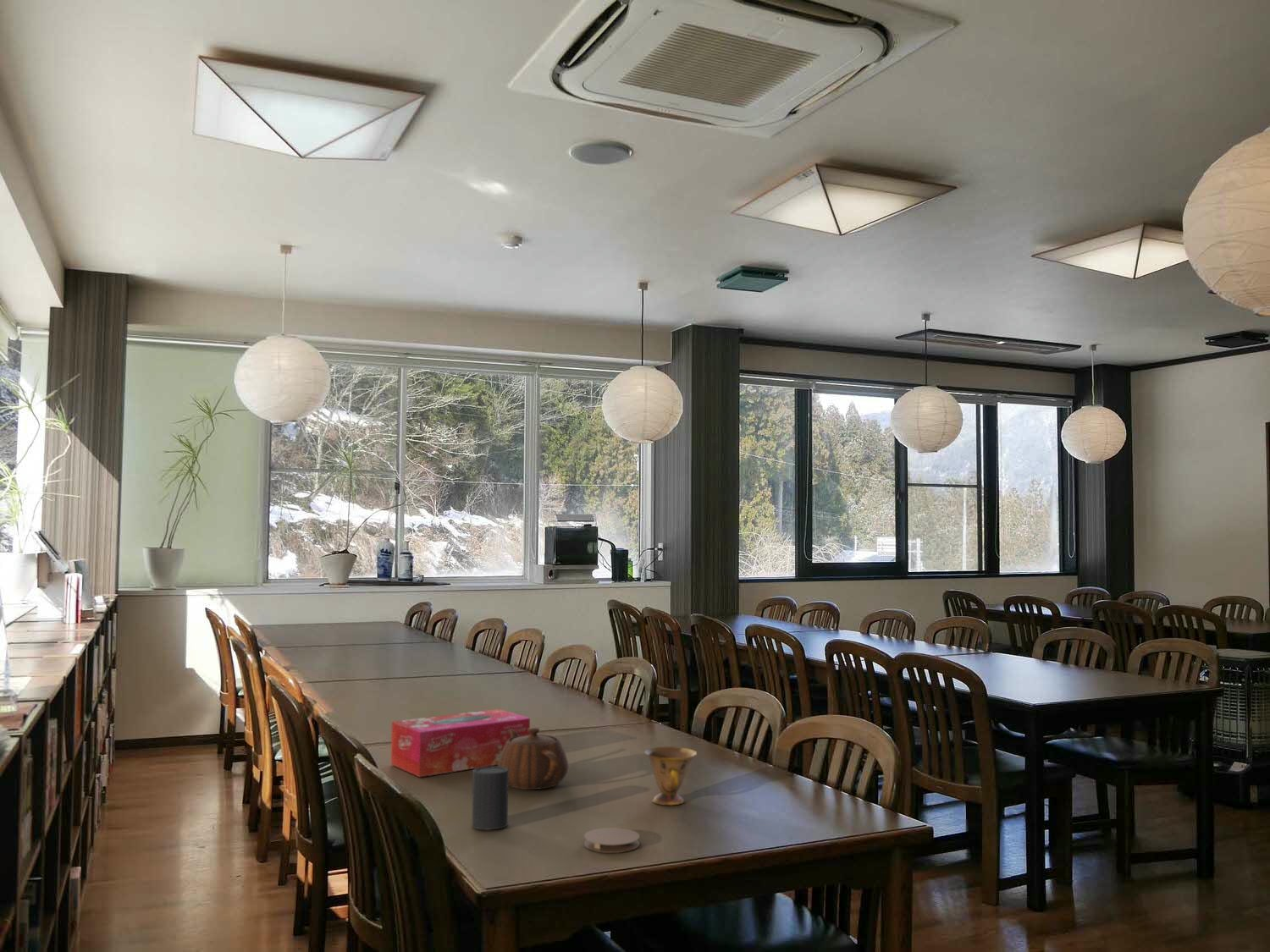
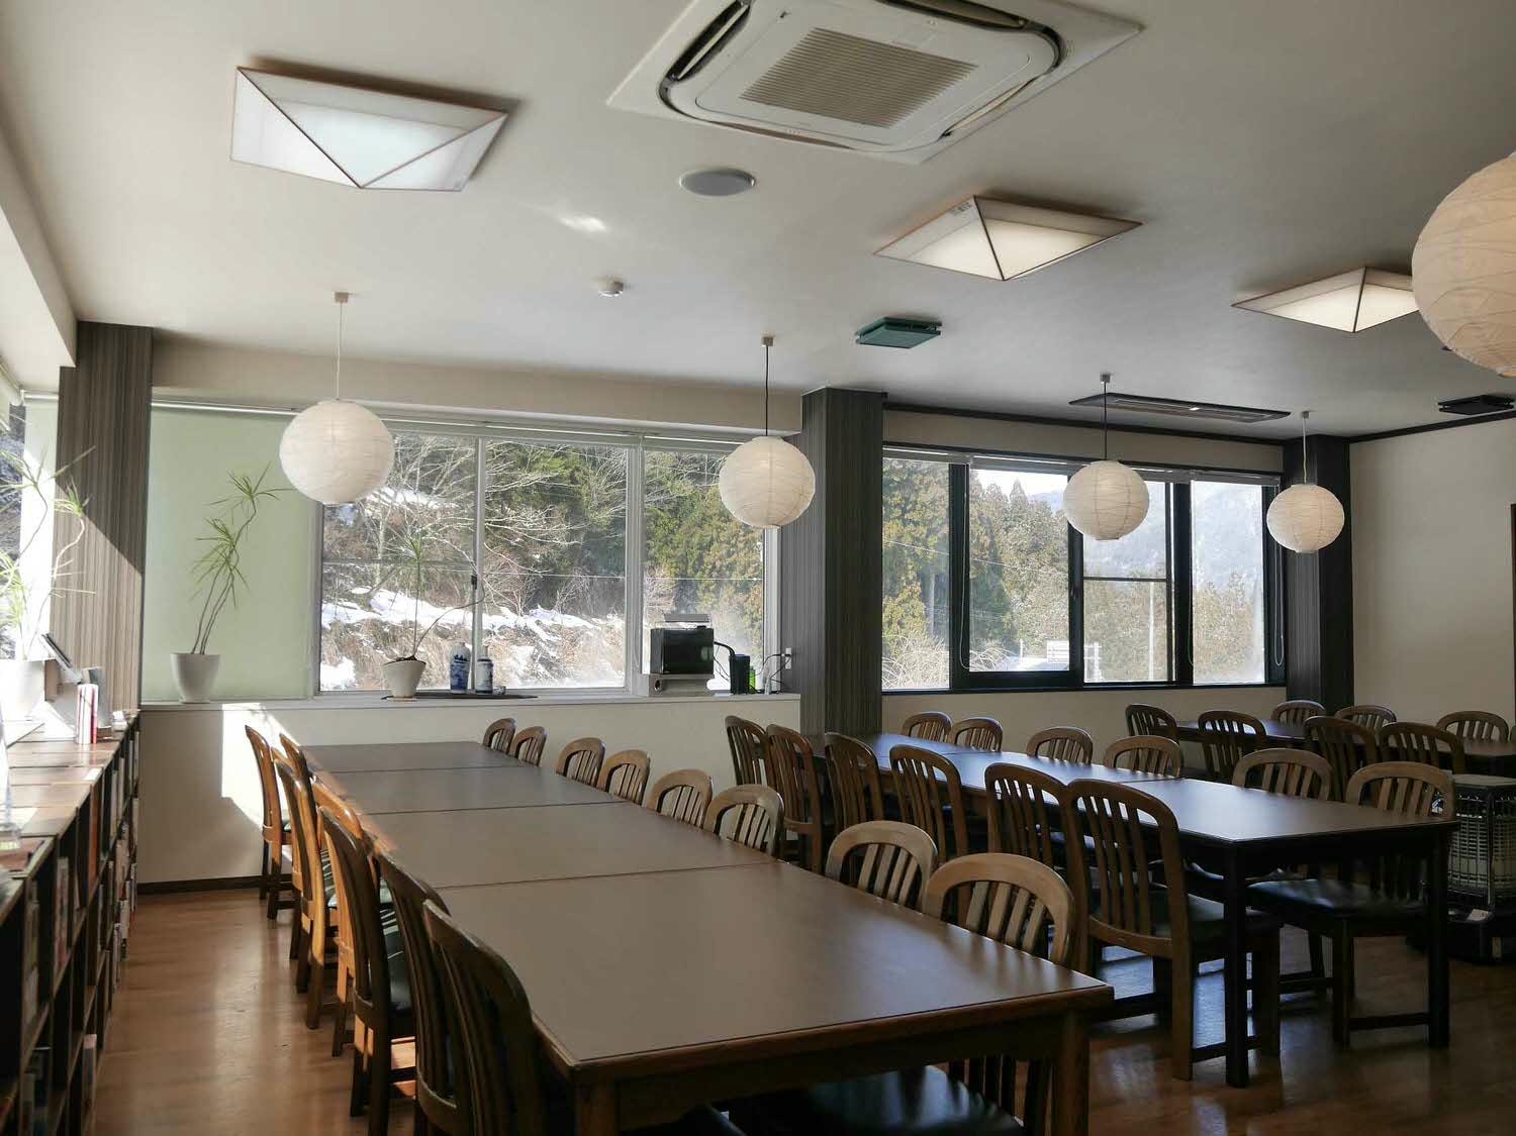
- teacup (671, 778)
- tissue box (461, 740)
- teapot (531, 755)
- coaster (611, 839)
- cup (490, 797)
